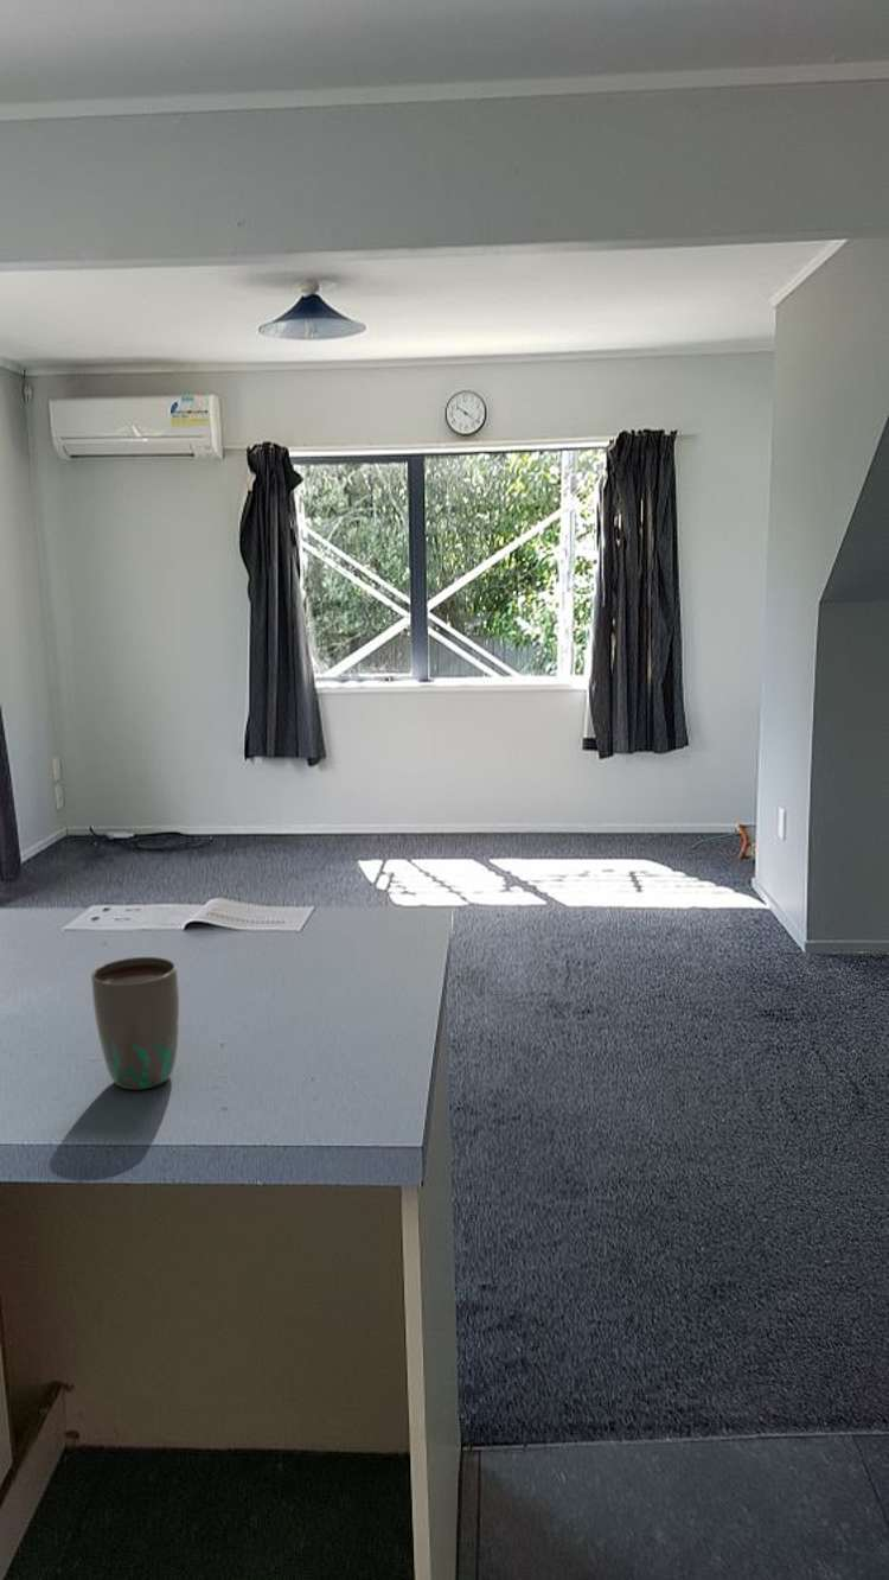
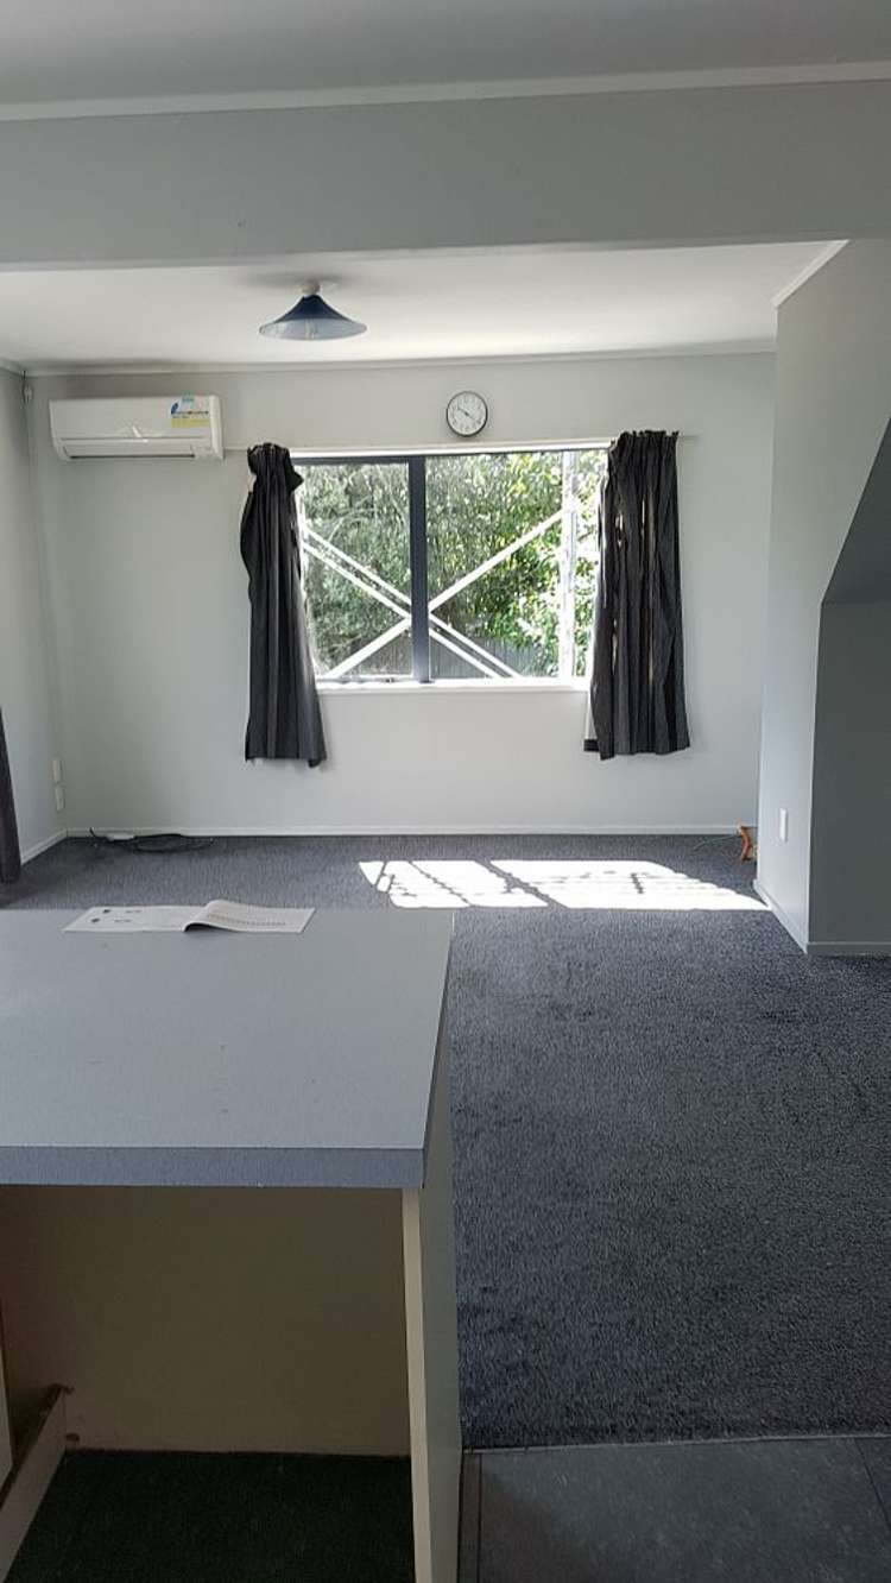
- mug (135, 1018)
